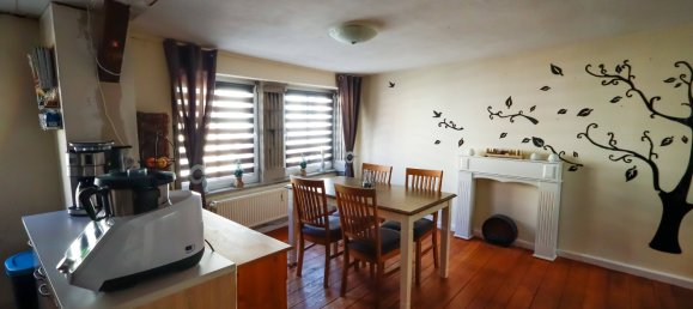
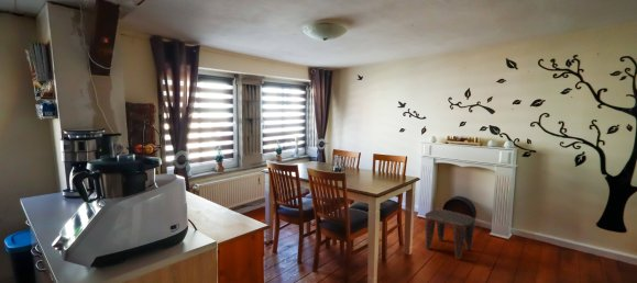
+ stool (443, 231)
